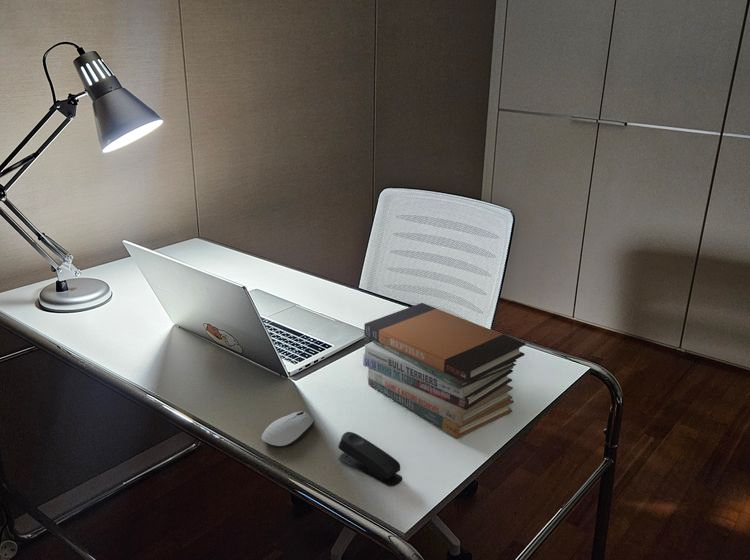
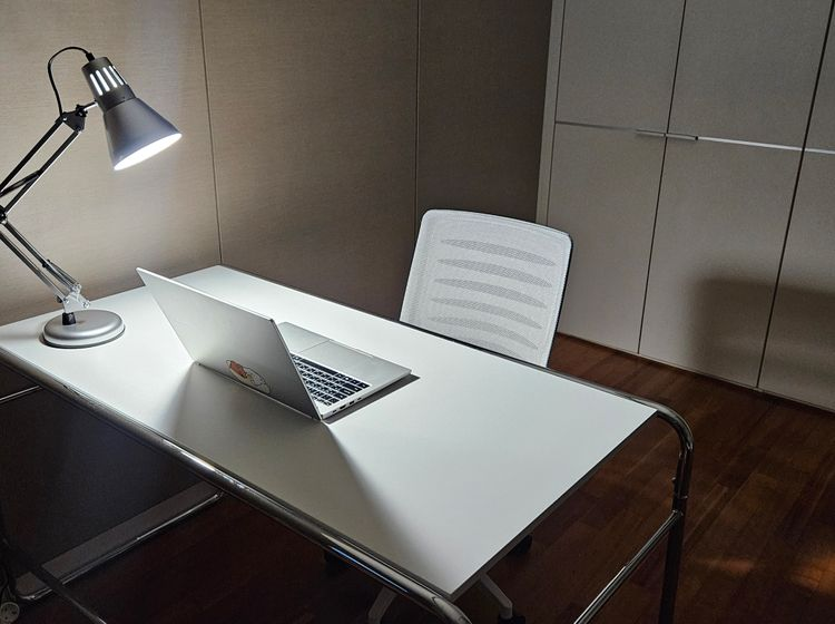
- computer mouse (288, 426)
- stapler (369, 457)
- book stack (439, 365)
